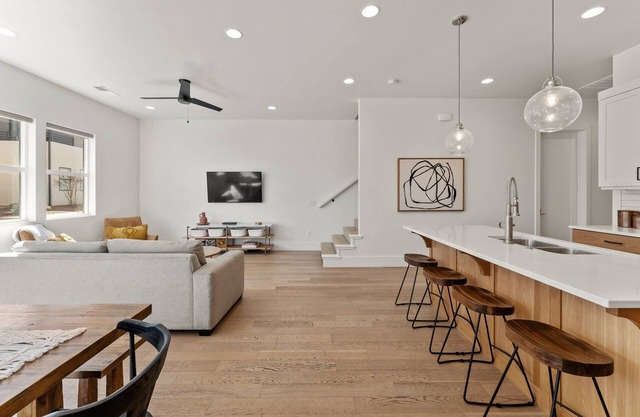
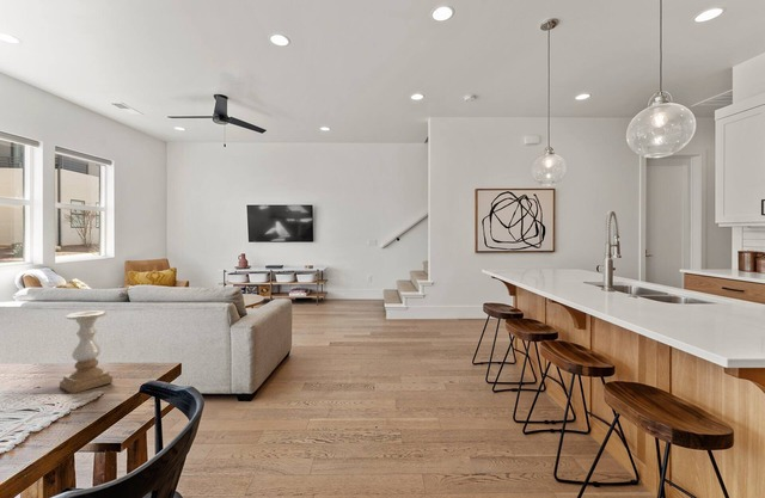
+ candle holder (86, 349)
